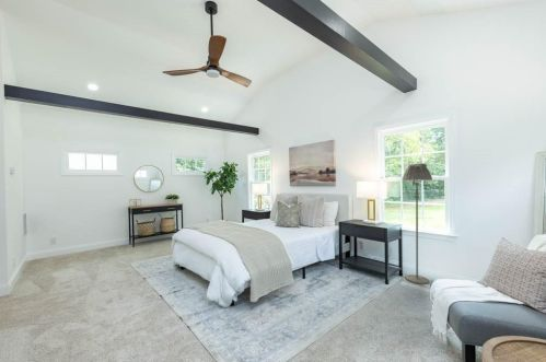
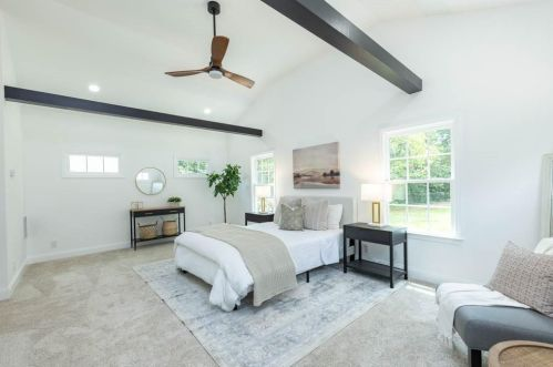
- floor lamp (416, 221)
